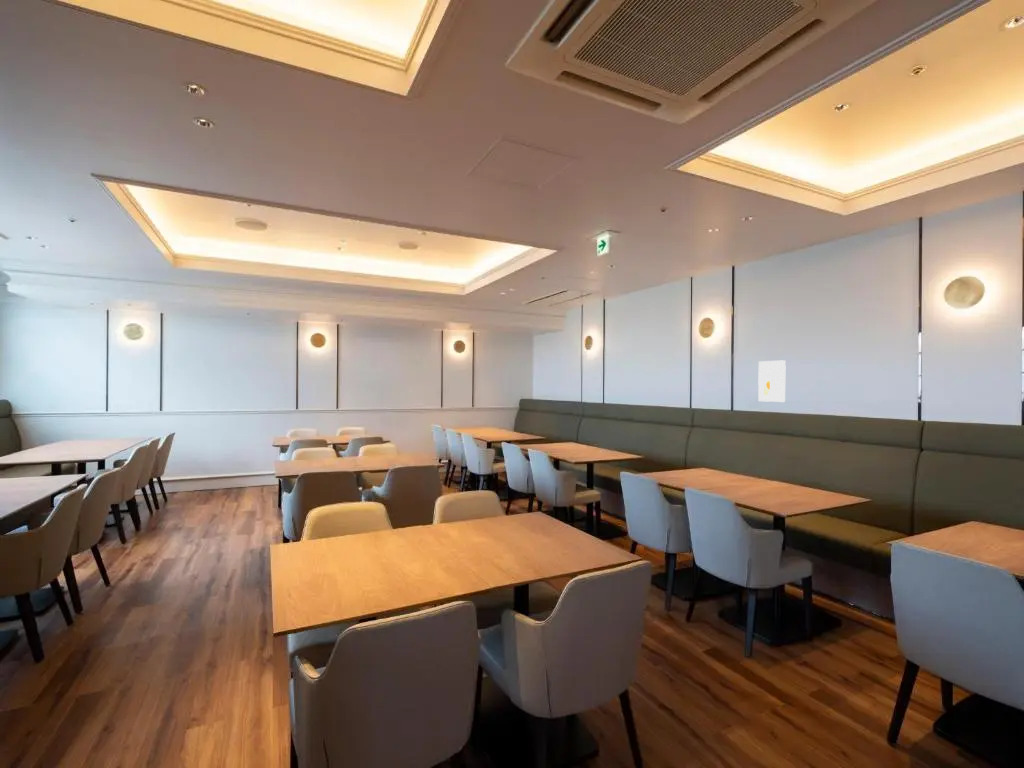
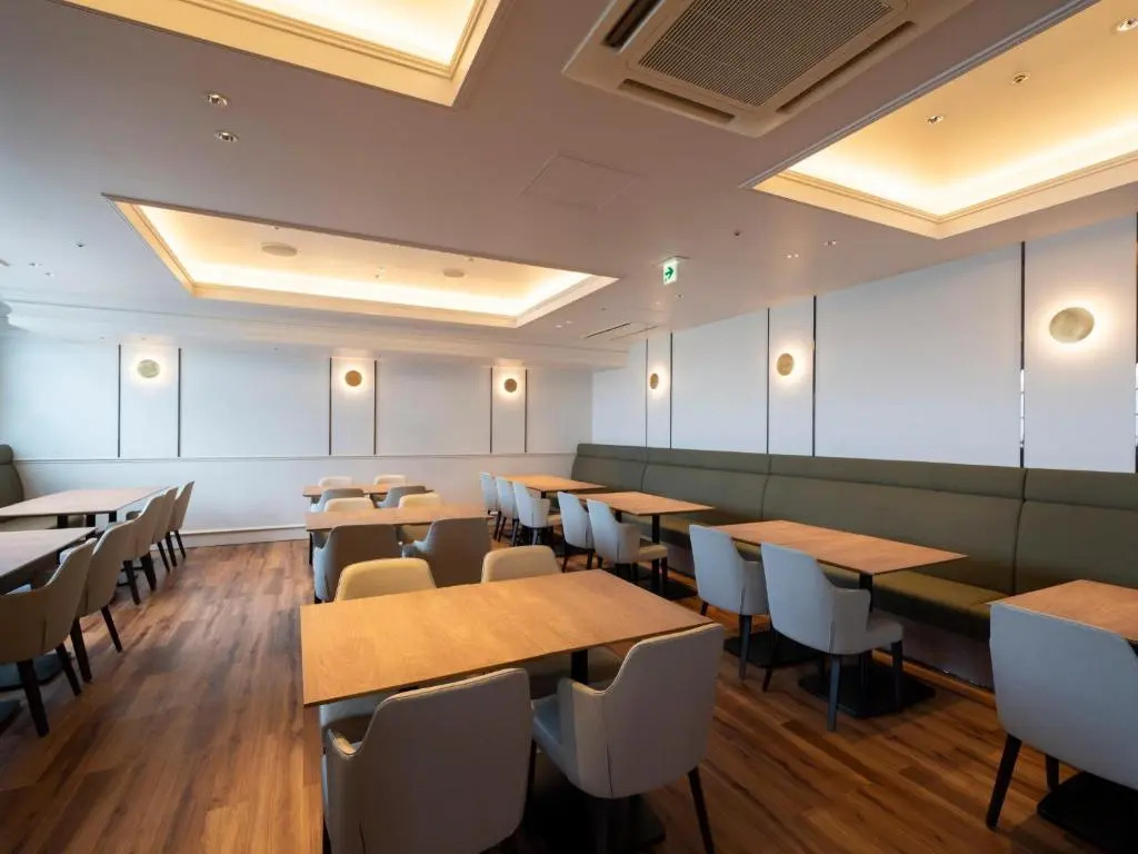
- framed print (771, 381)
